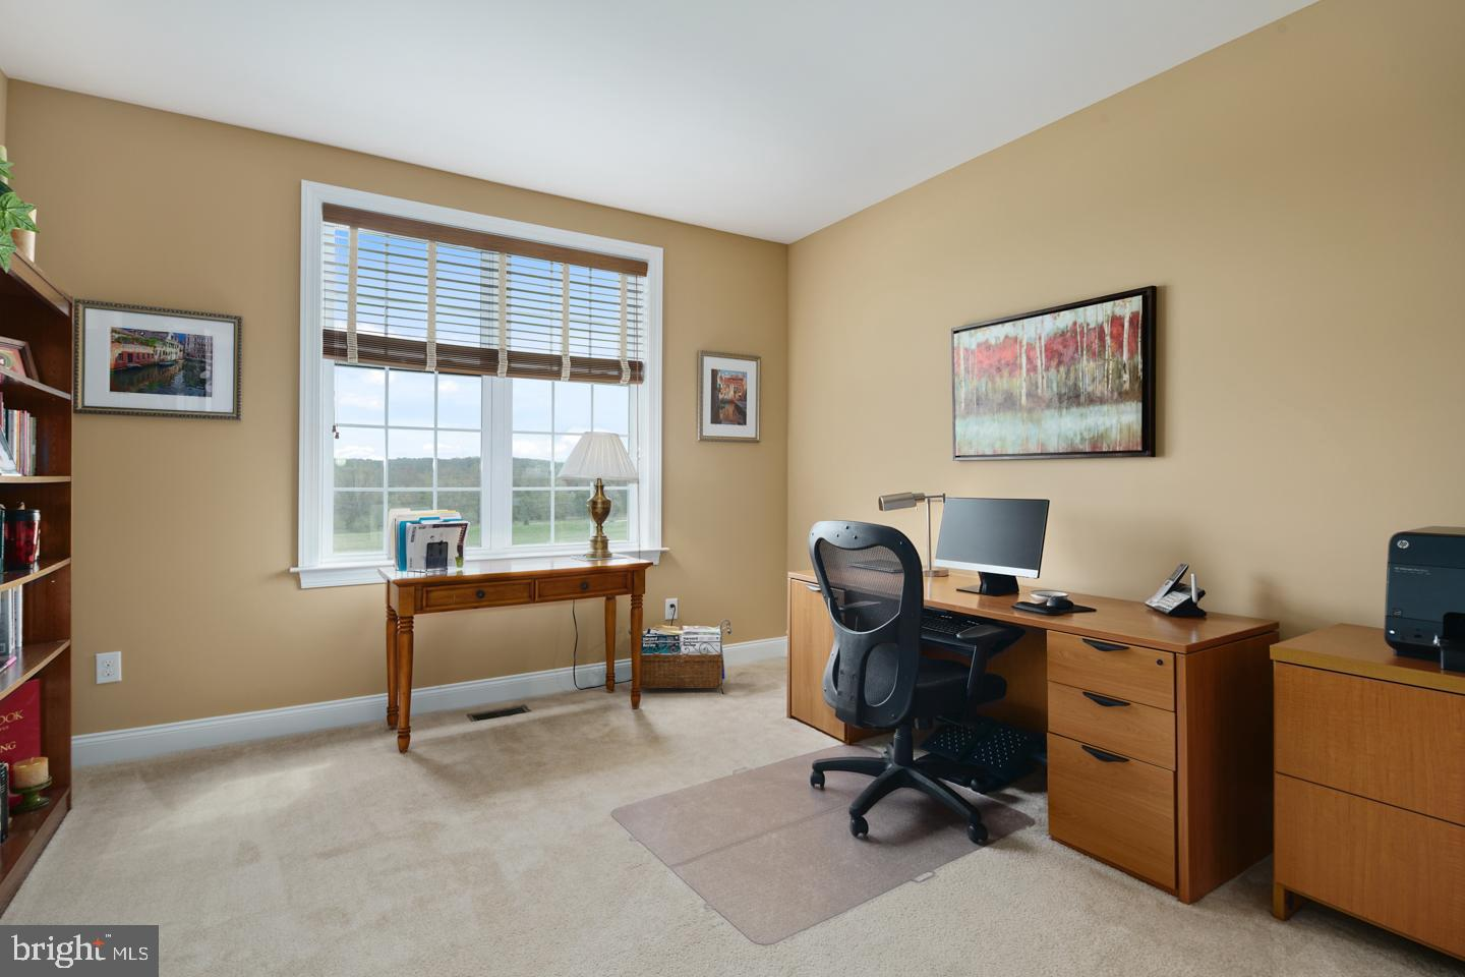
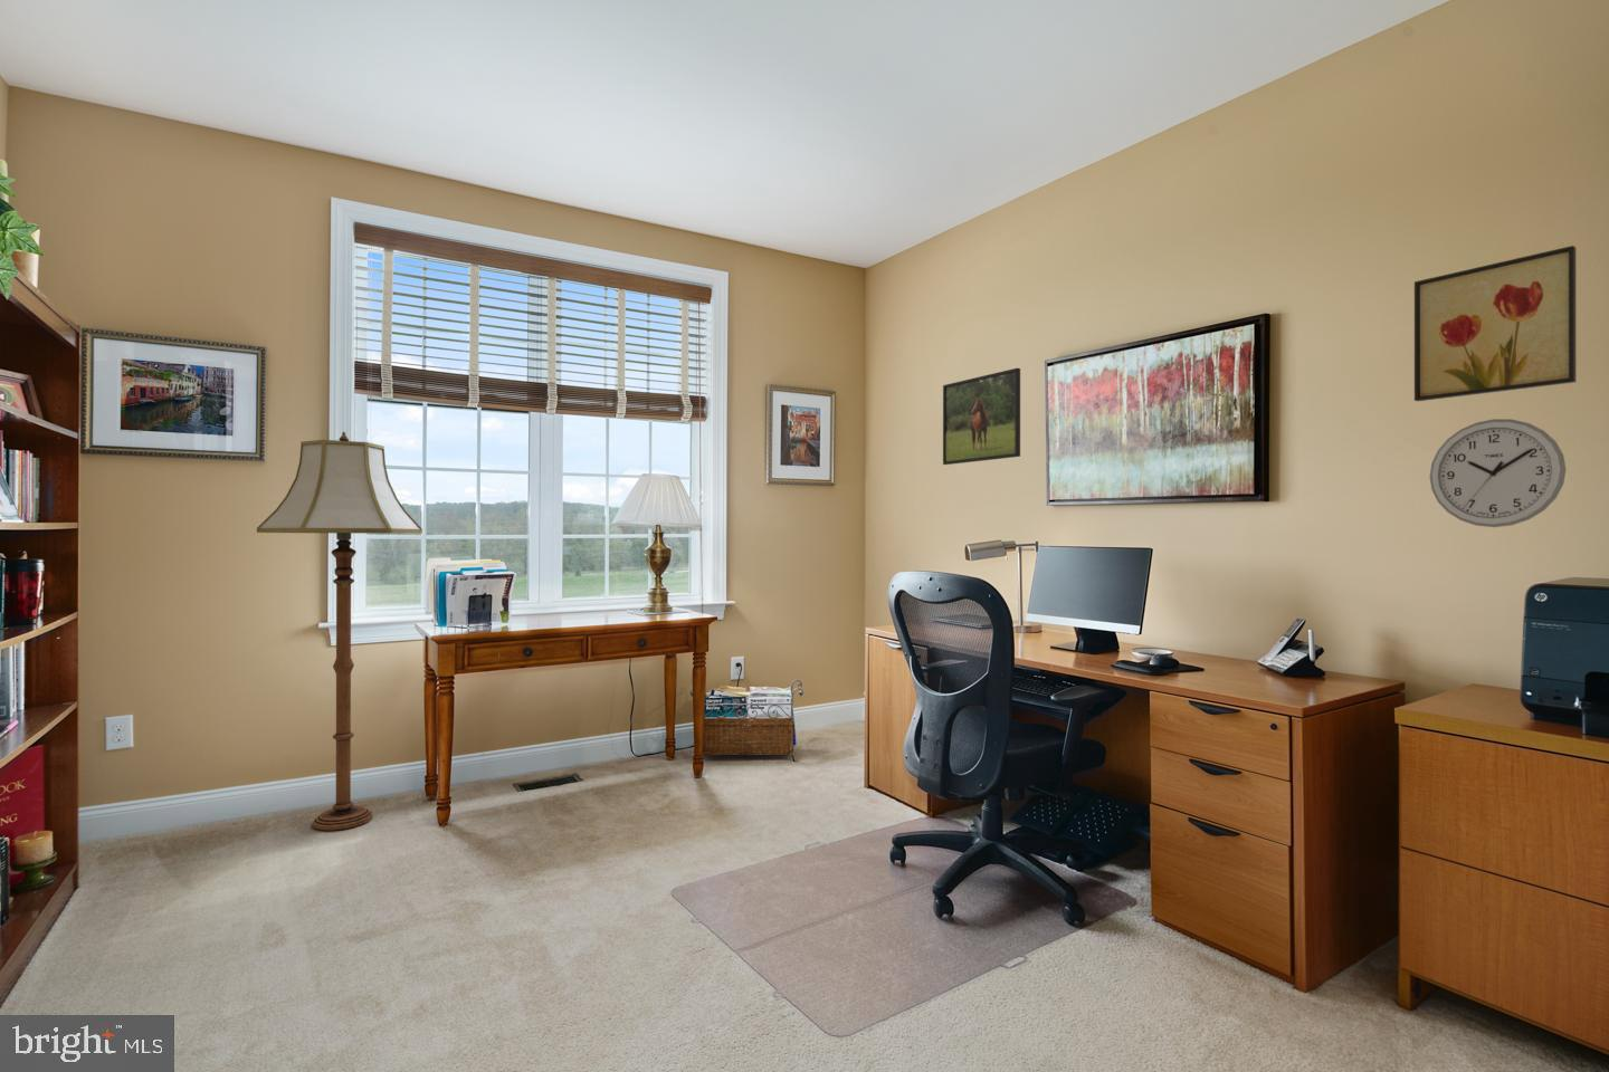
+ wall art (1490, 328)
+ wall clock (1493, 473)
+ floor lamp (344, 626)
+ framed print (979, 419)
